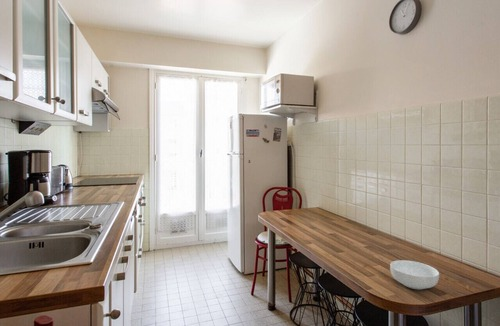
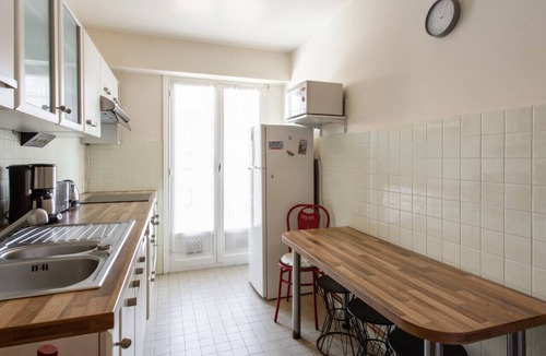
- cereal bowl (413, 276)
